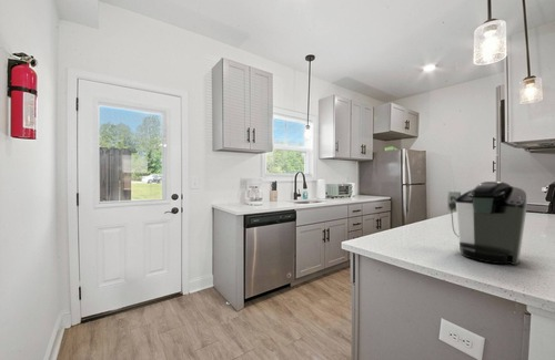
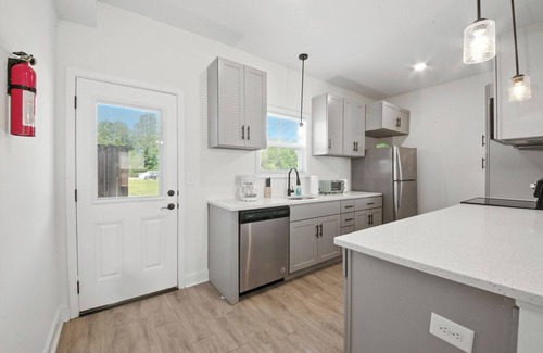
- coffee maker (473, 216)
